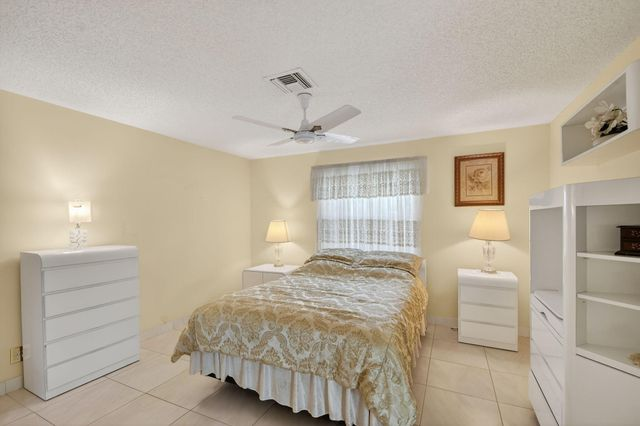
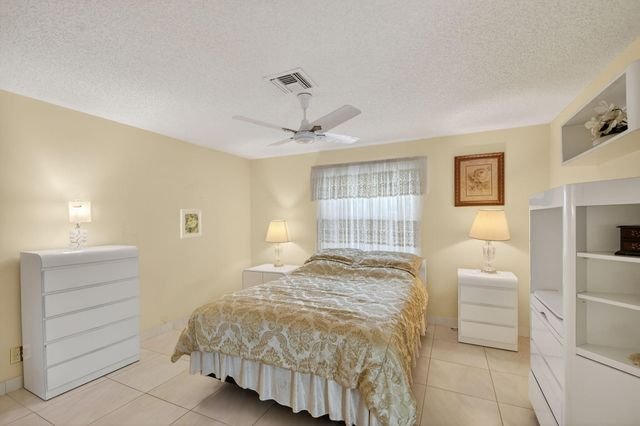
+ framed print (191, 223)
